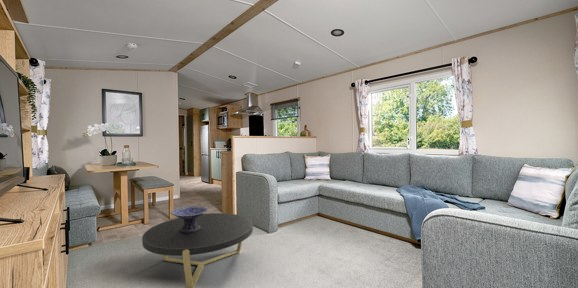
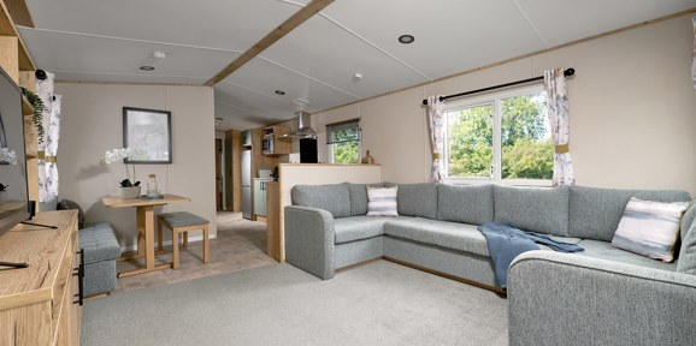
- decorative bowl (190, 219)
- coffee table (201, 245)
